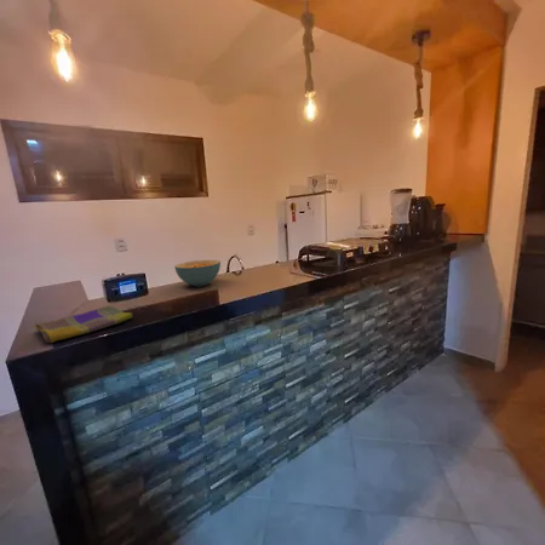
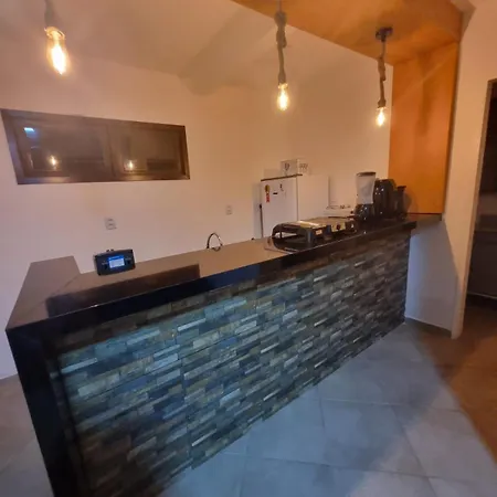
- dish towel (84, 321)
- cereal bowl (199, 274)
